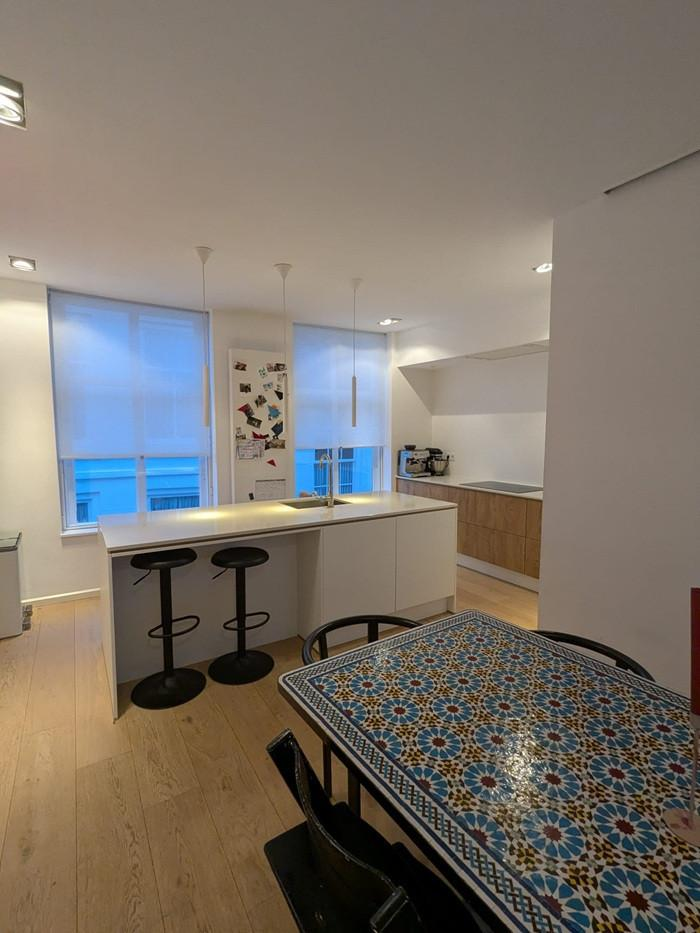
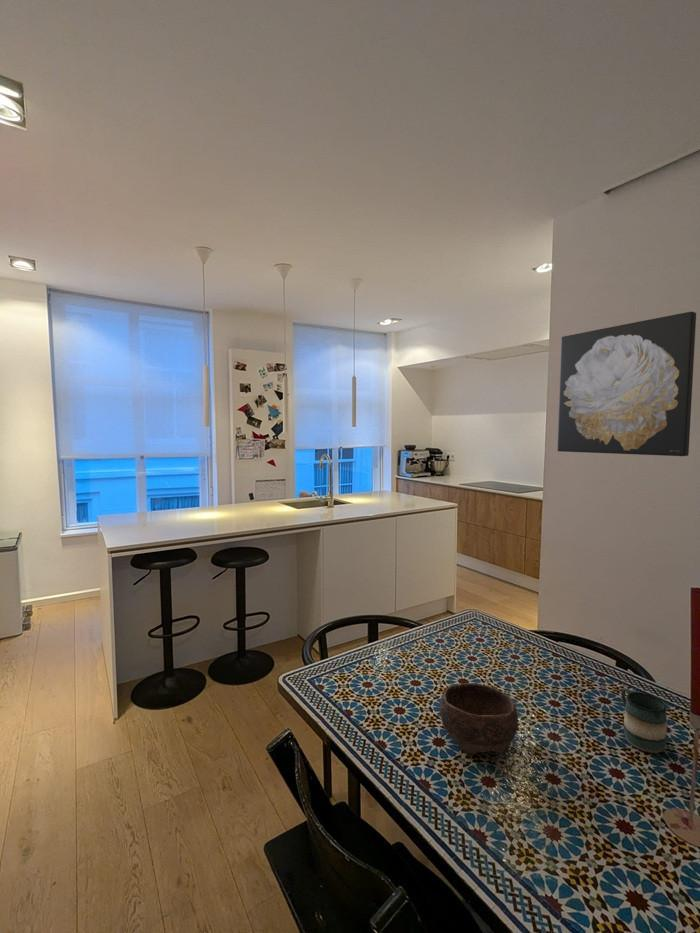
+ mug (639, 716)
+ bowl (478, 717)
+ wall art (618, 390)
